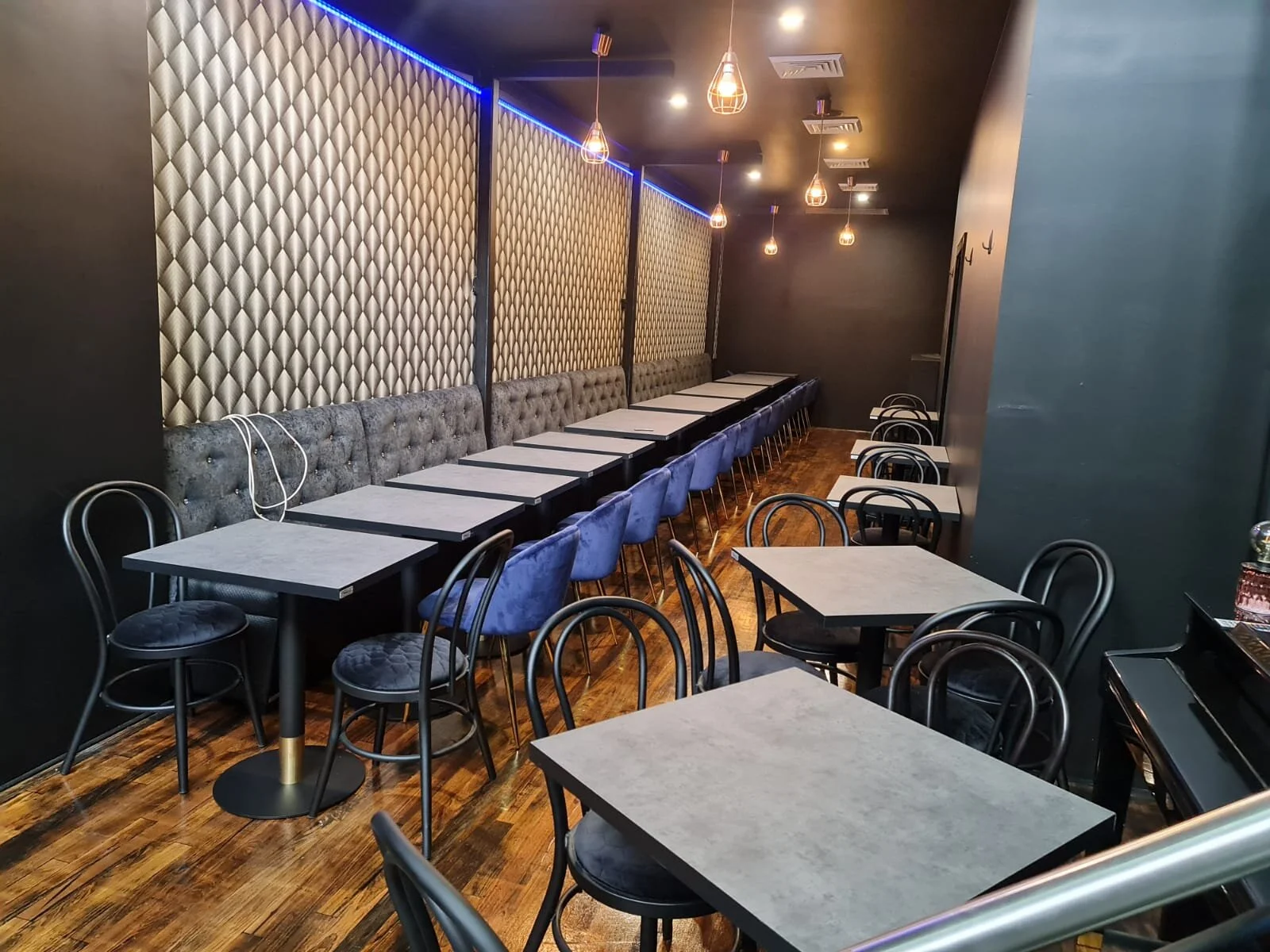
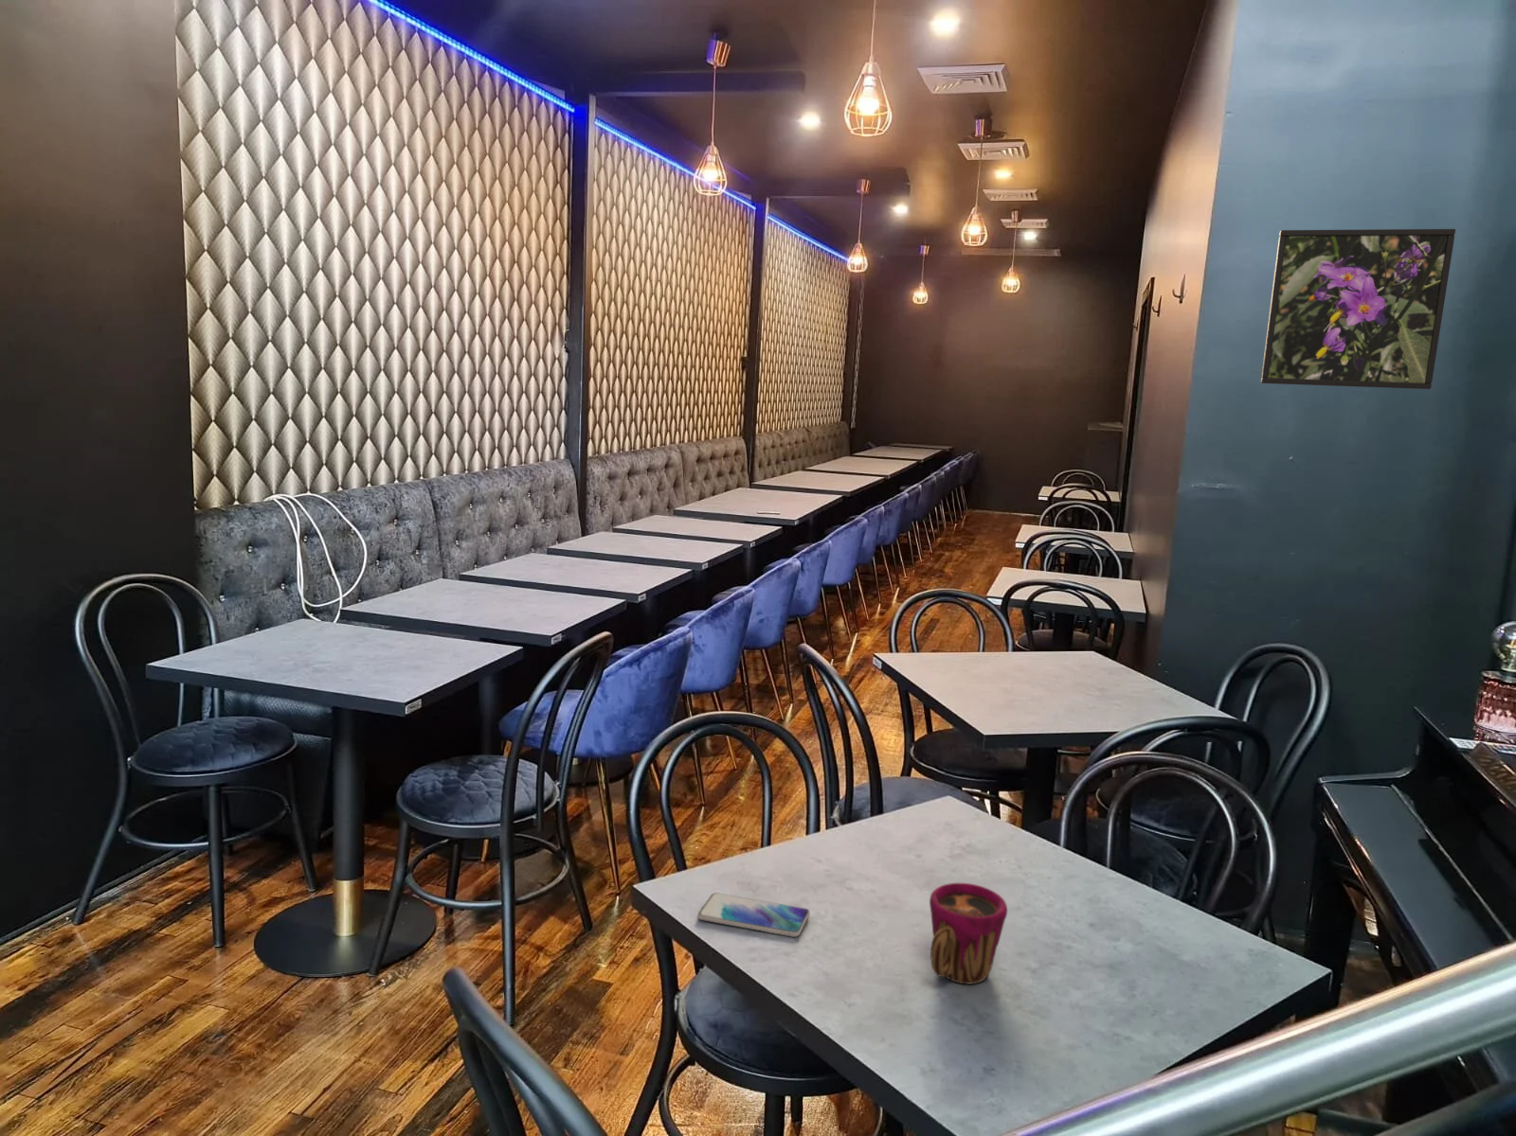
+ cup (960, 939)
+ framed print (1354, 309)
+ smartphone (753, 914)
